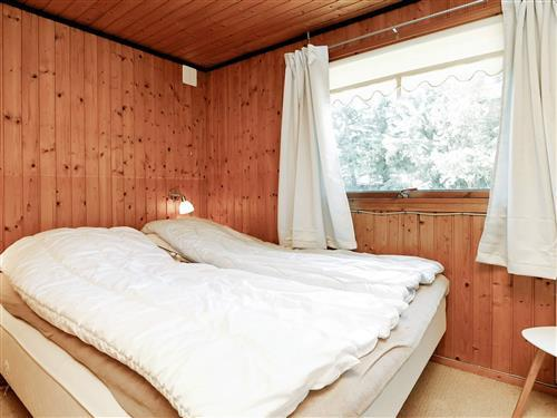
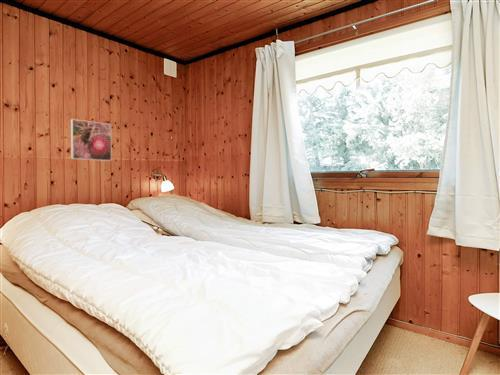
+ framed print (91, 140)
